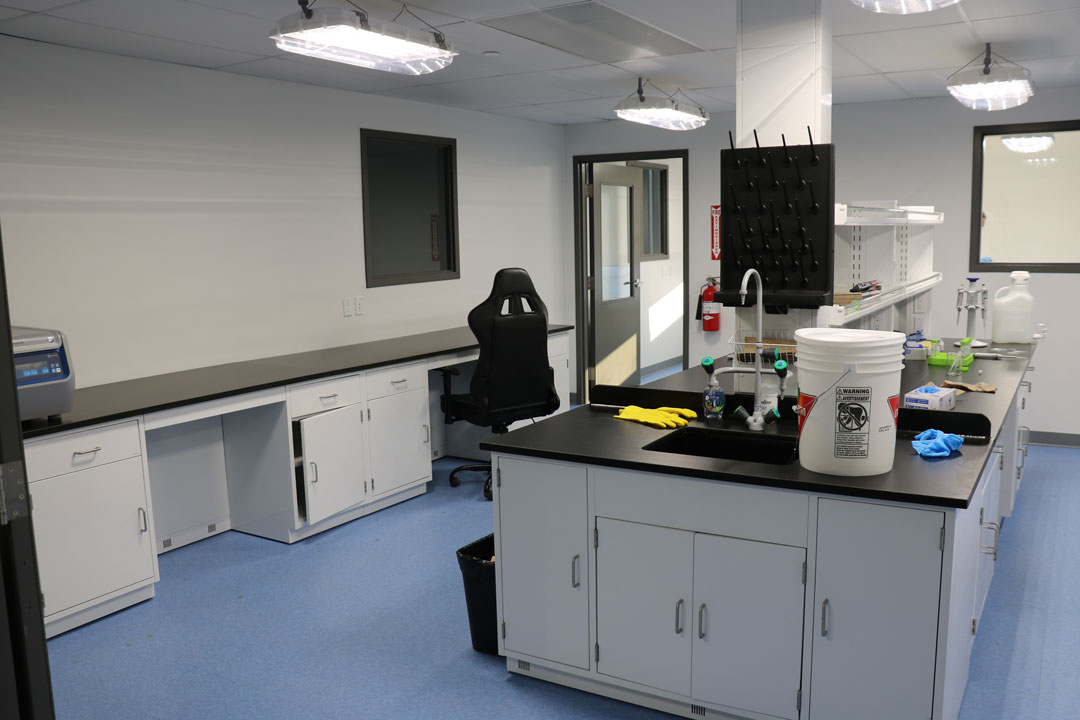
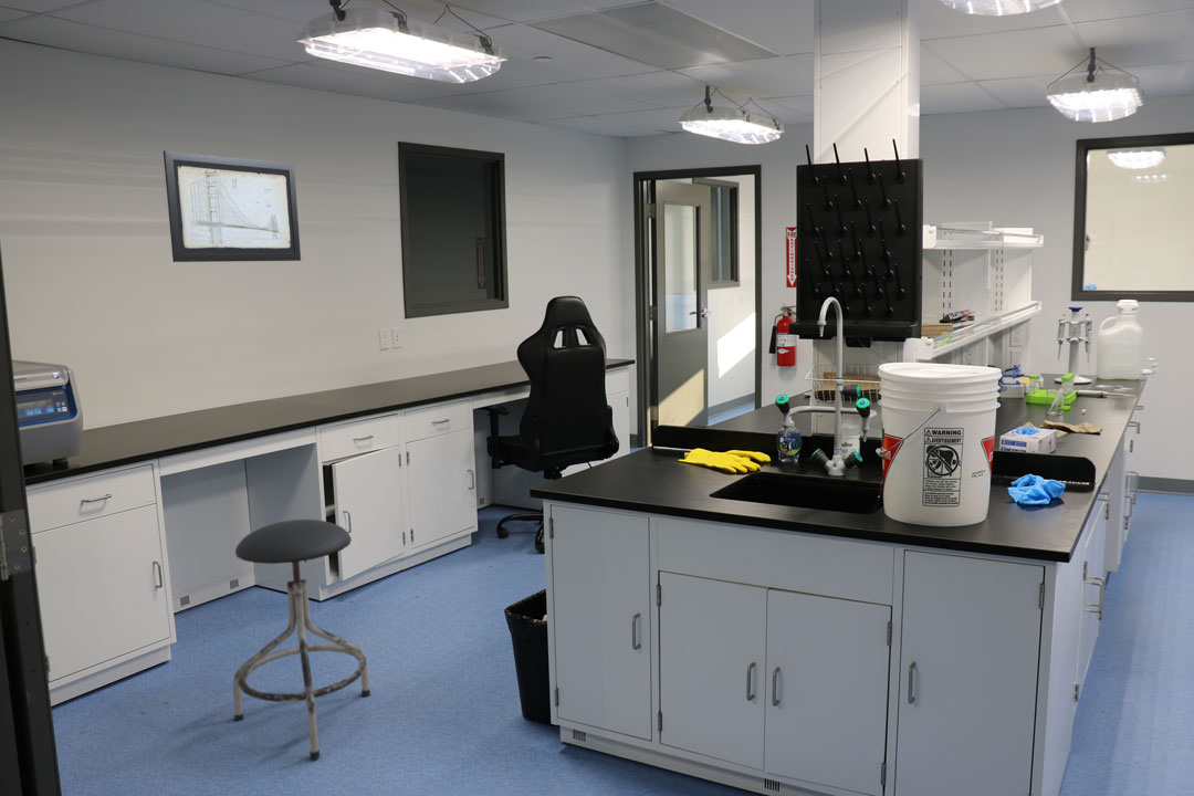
+ wall art (237, 209)
+ stool (307, 621)
